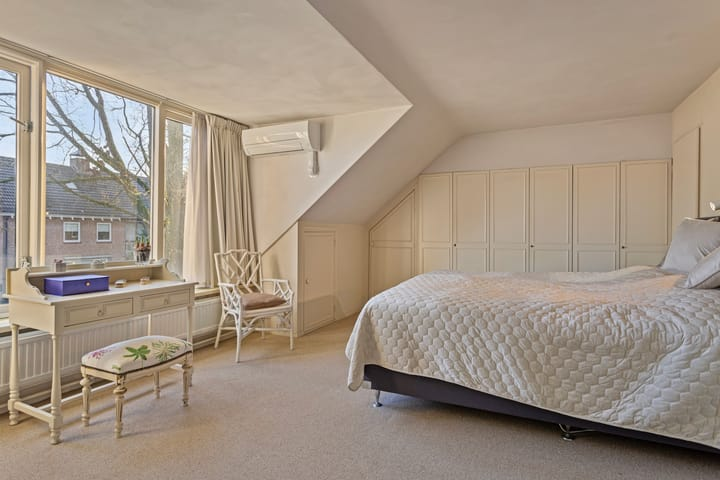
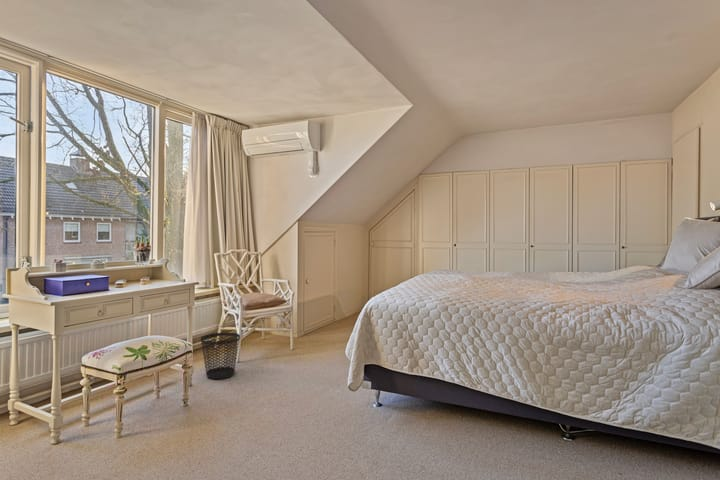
+ wastebasket (221, 356)
